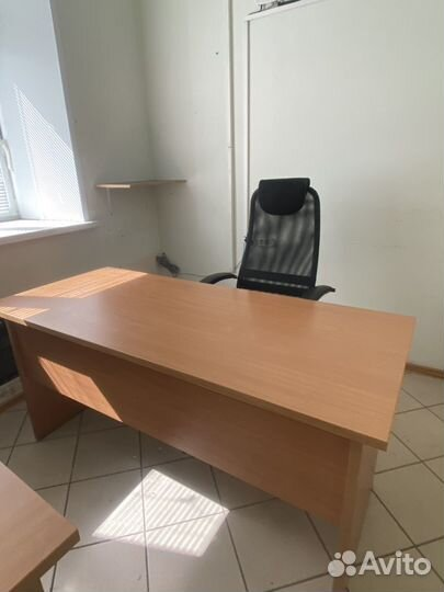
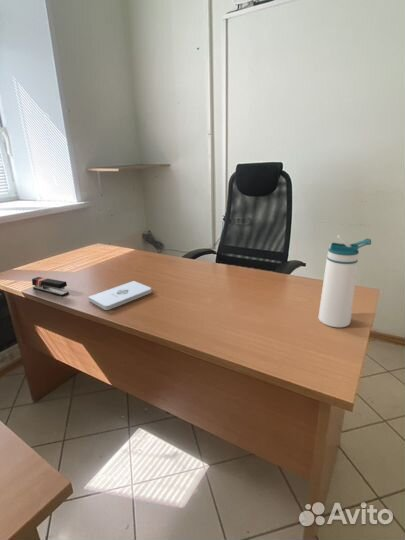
+ water bottle (343, 280)
+ notepad (121, 294)
+ stapler (49, 285)
